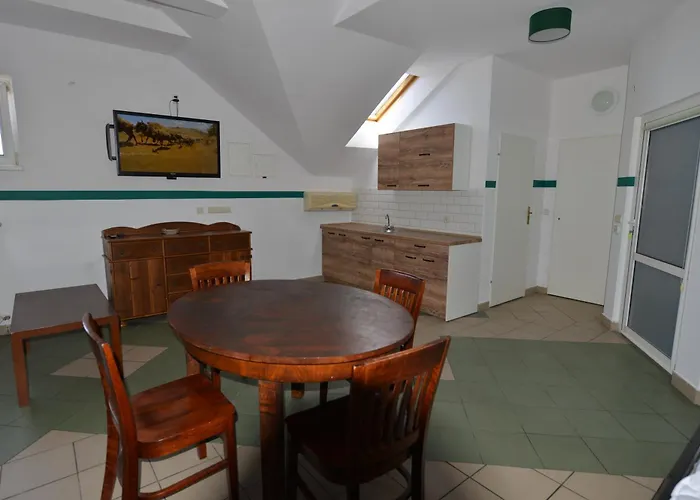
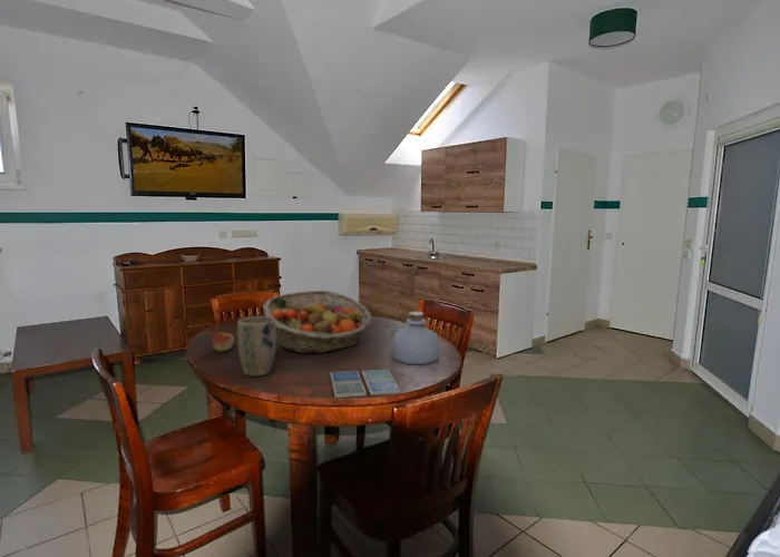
+ apple (223, 341)
+ plant pot (256, 345)
+ fruit basket (319, 320)
+ bottle (416, 335)
+ drink coaster (365, 382)
